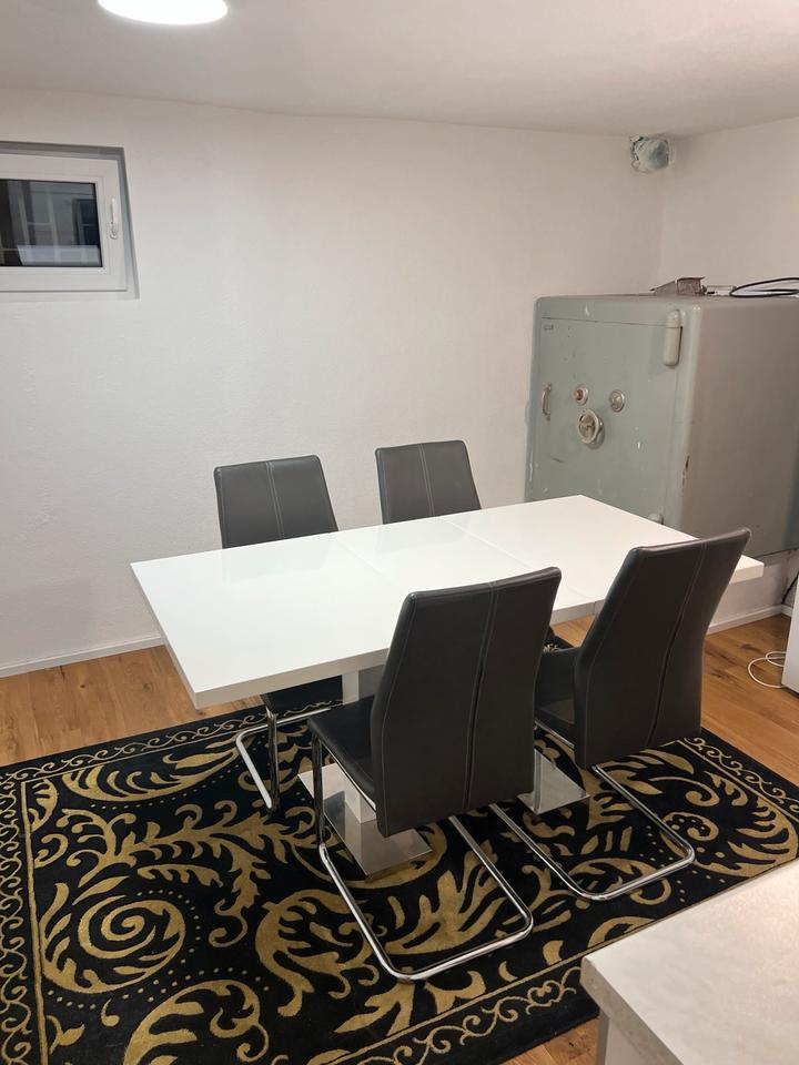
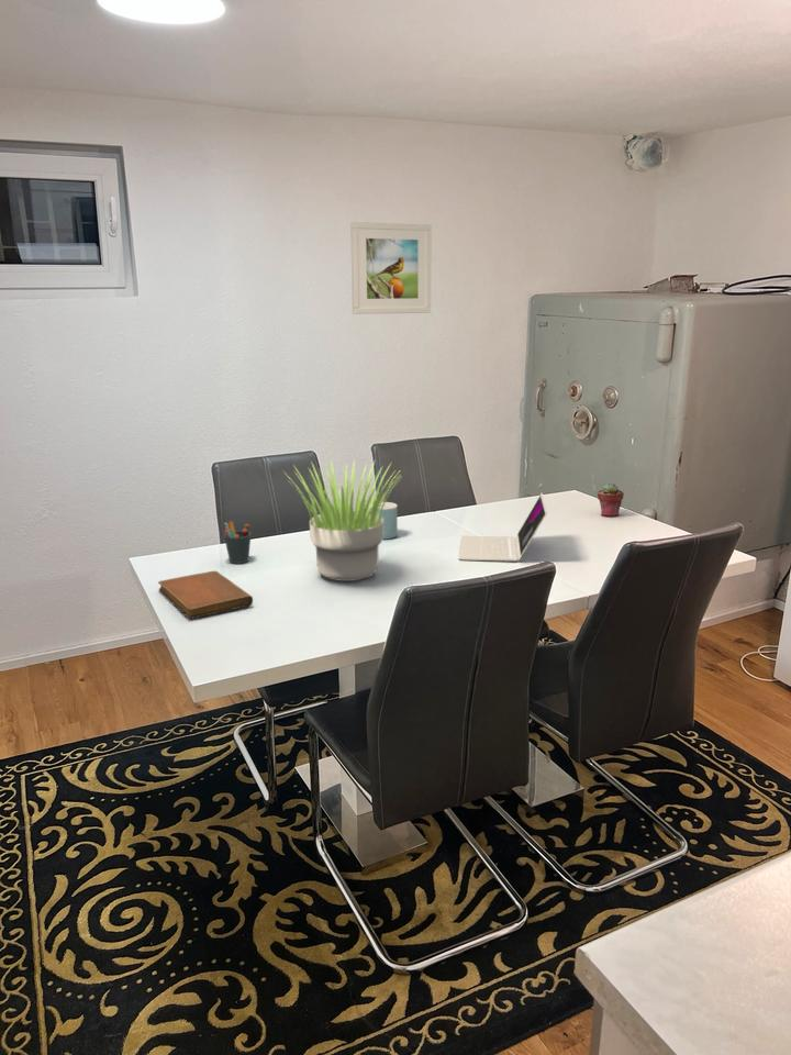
+ mug (383, 521)
+ notebook (203, 592)
+ potted succulent (610, 498)
+ pen holder (237, 540)
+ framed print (391, 268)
+ potted plant (345, 522)
+ laptop (502, 536)
